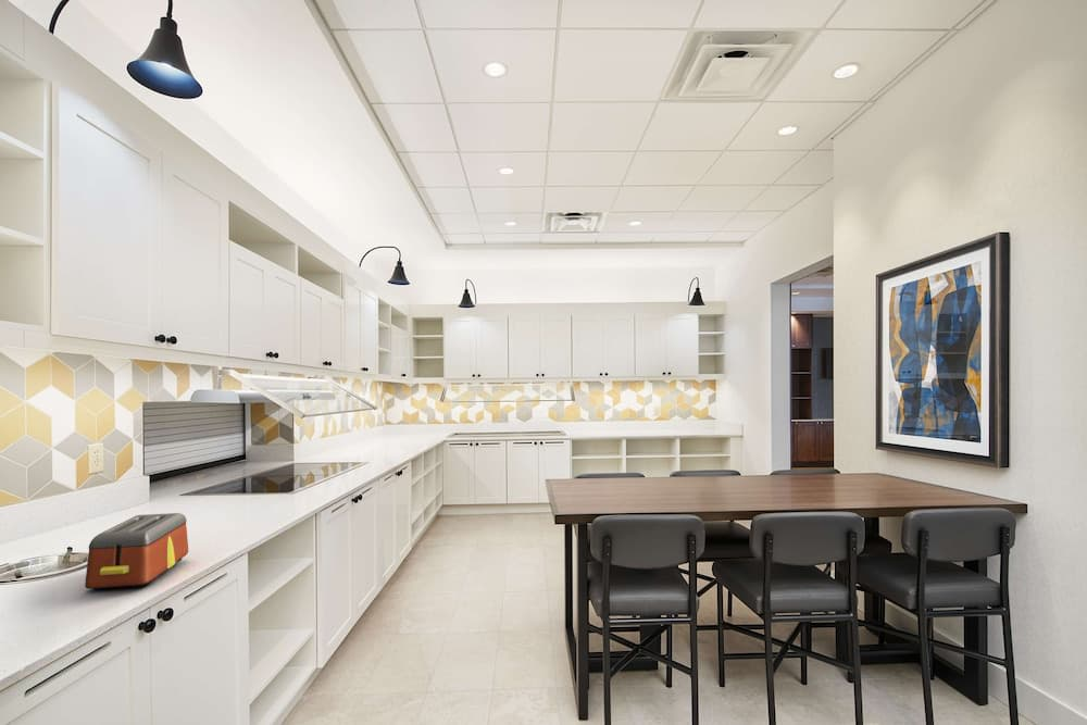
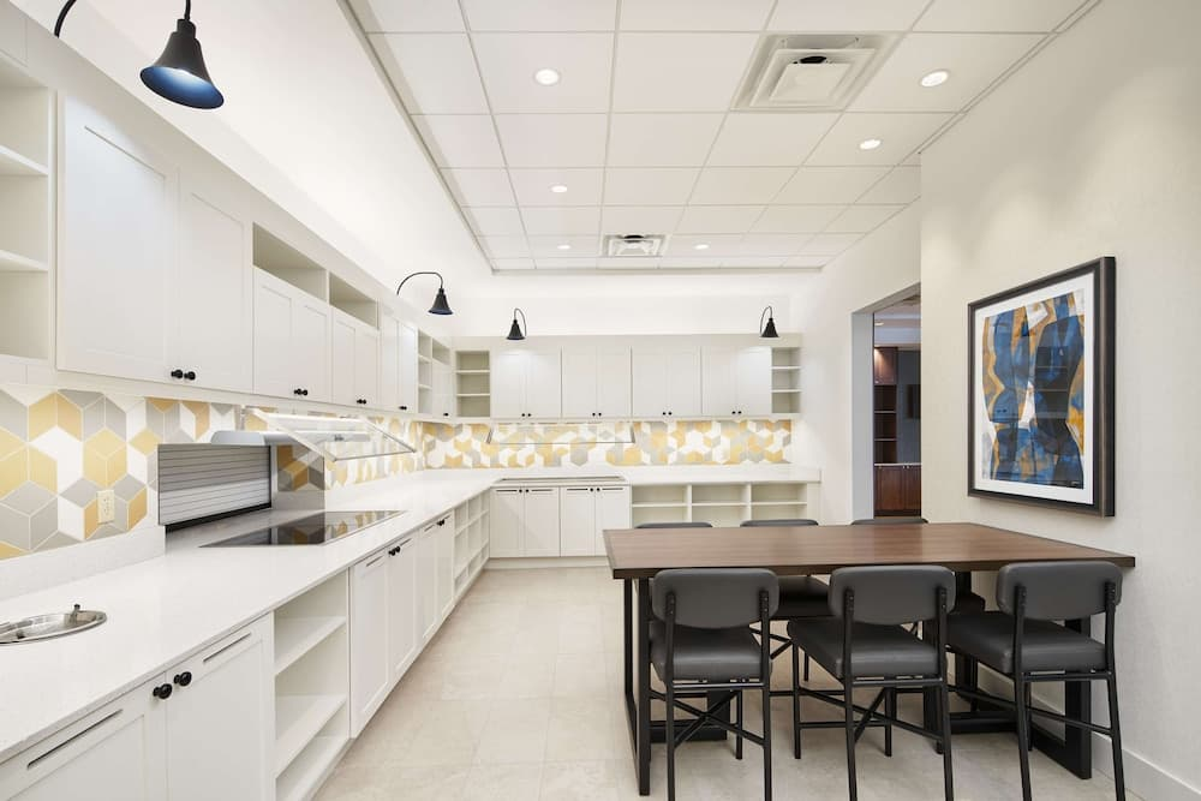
- toaster (139, 549)
